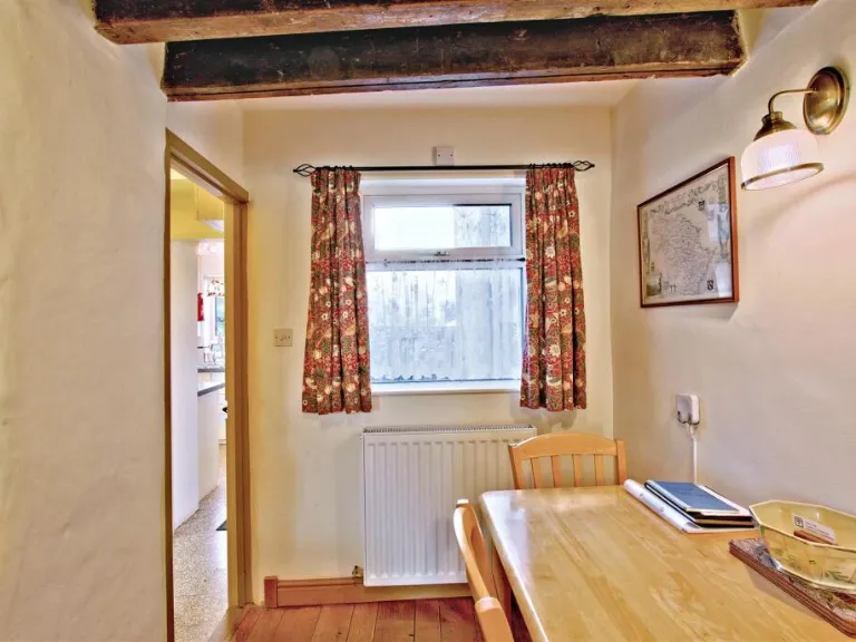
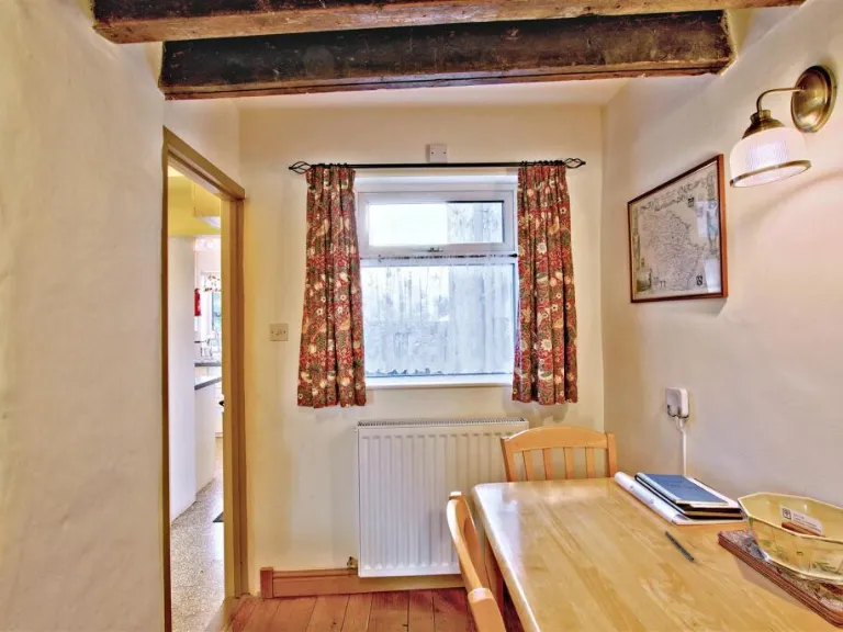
+ pen (677, 543)
